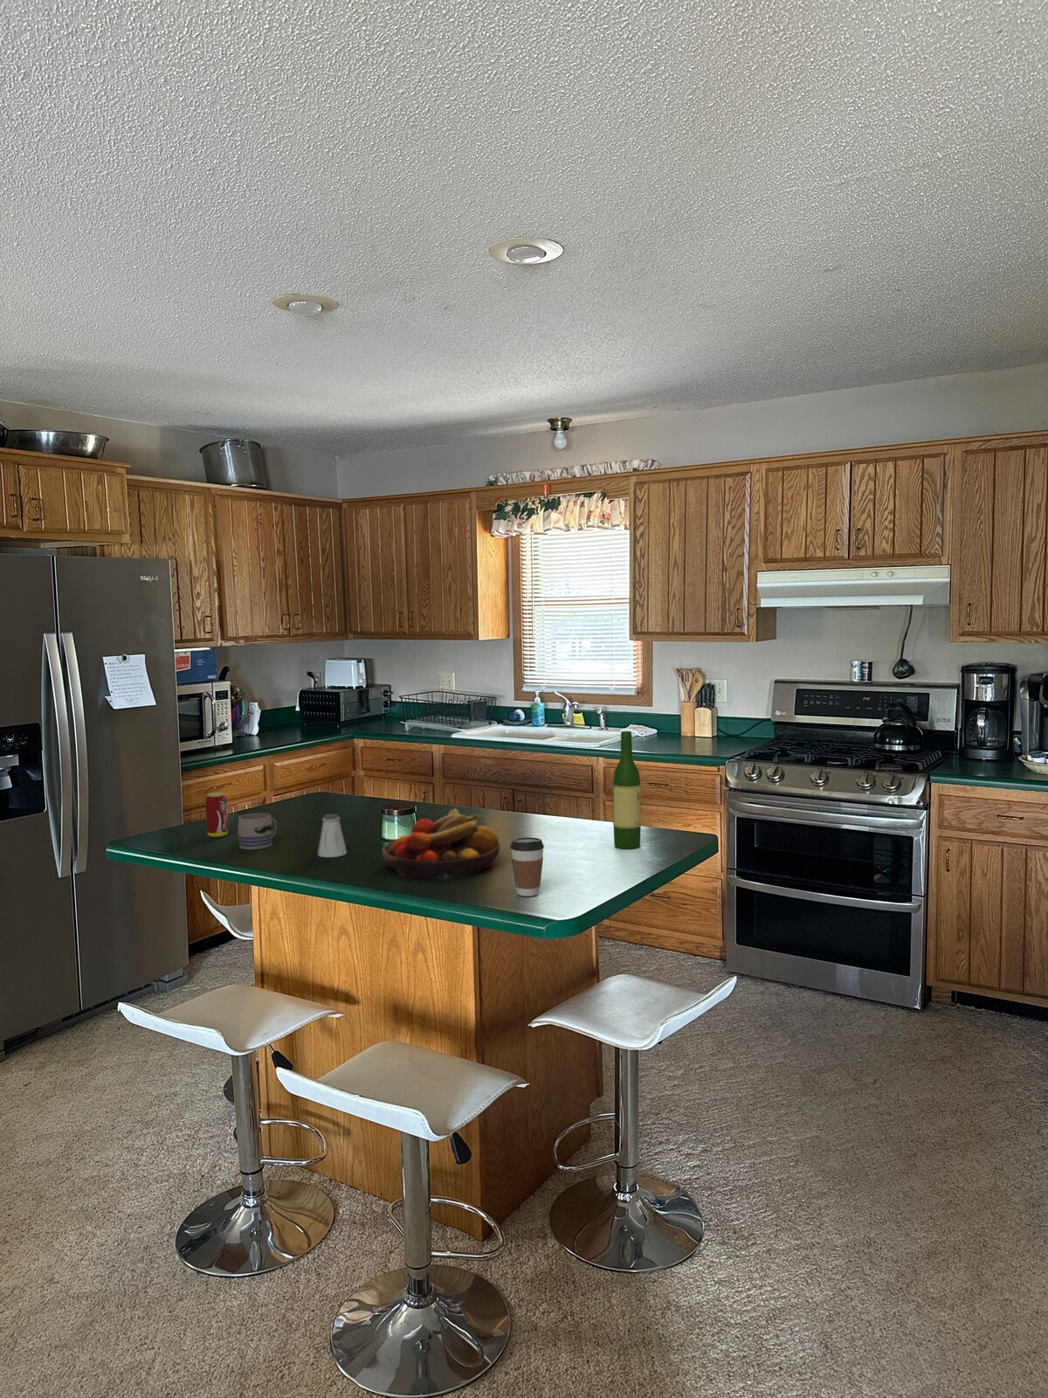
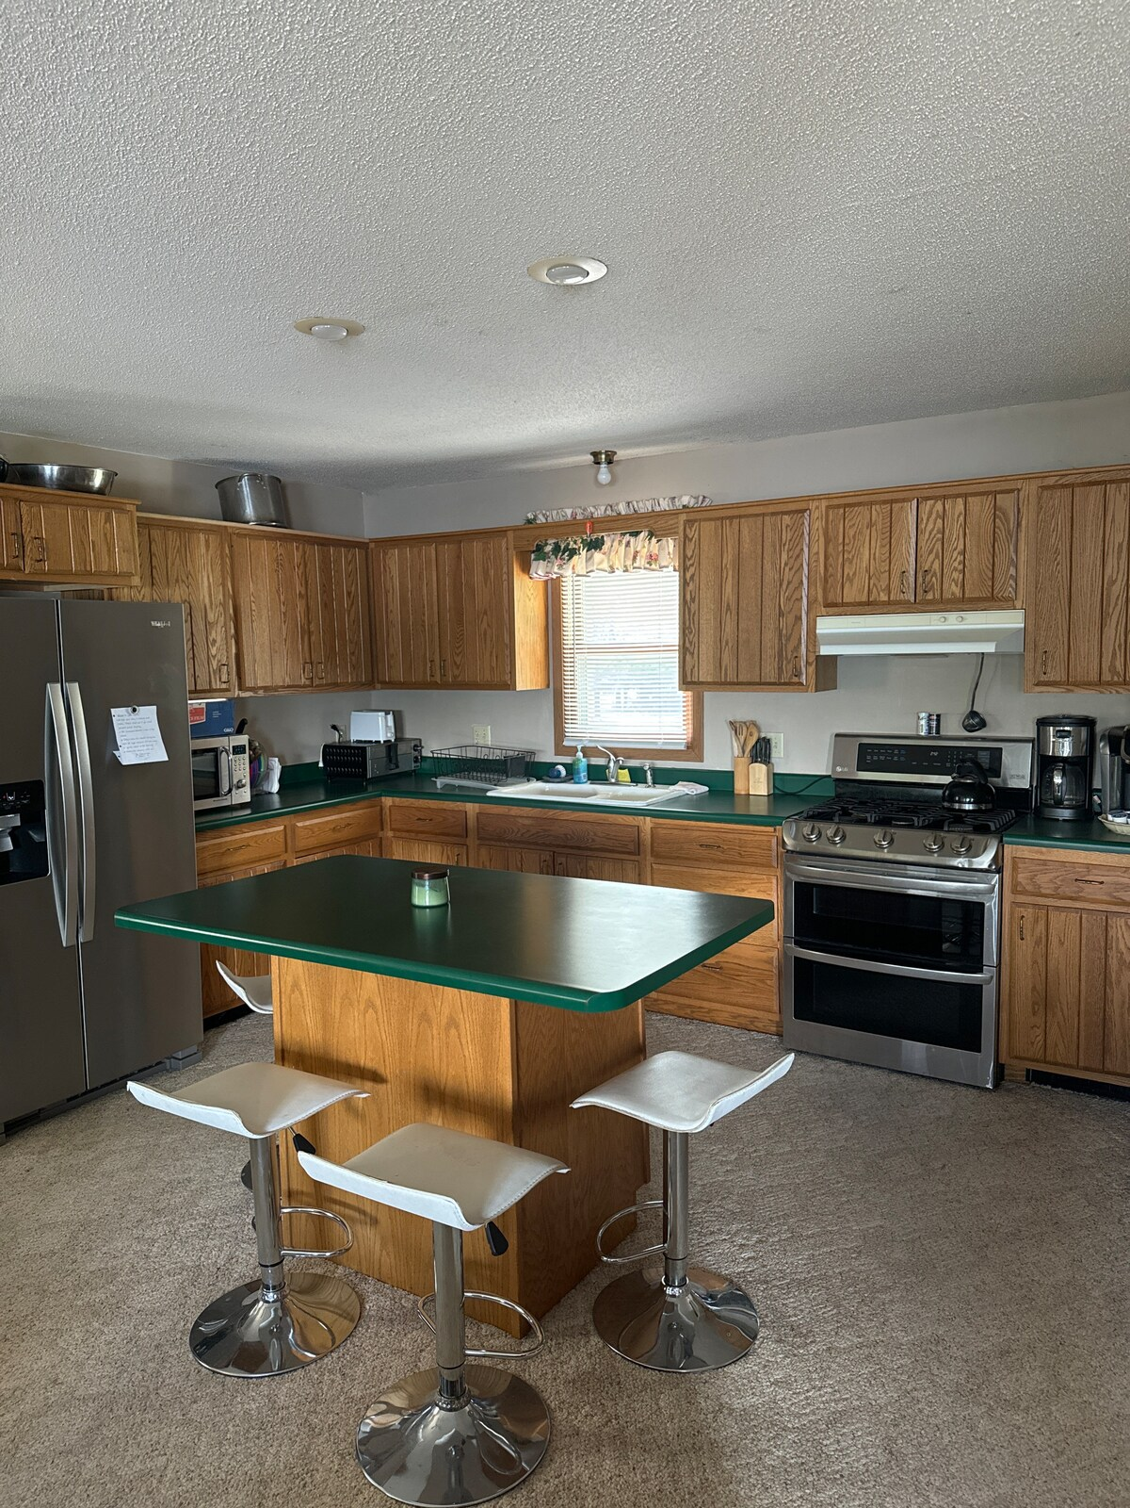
- coffee cup (526, 866)
- mug (259, 829)
- beverage can (217, 815)
- fruit bowl (440, 841)
- wine bottle (626, 788)
- saltshaker (331, 834)
